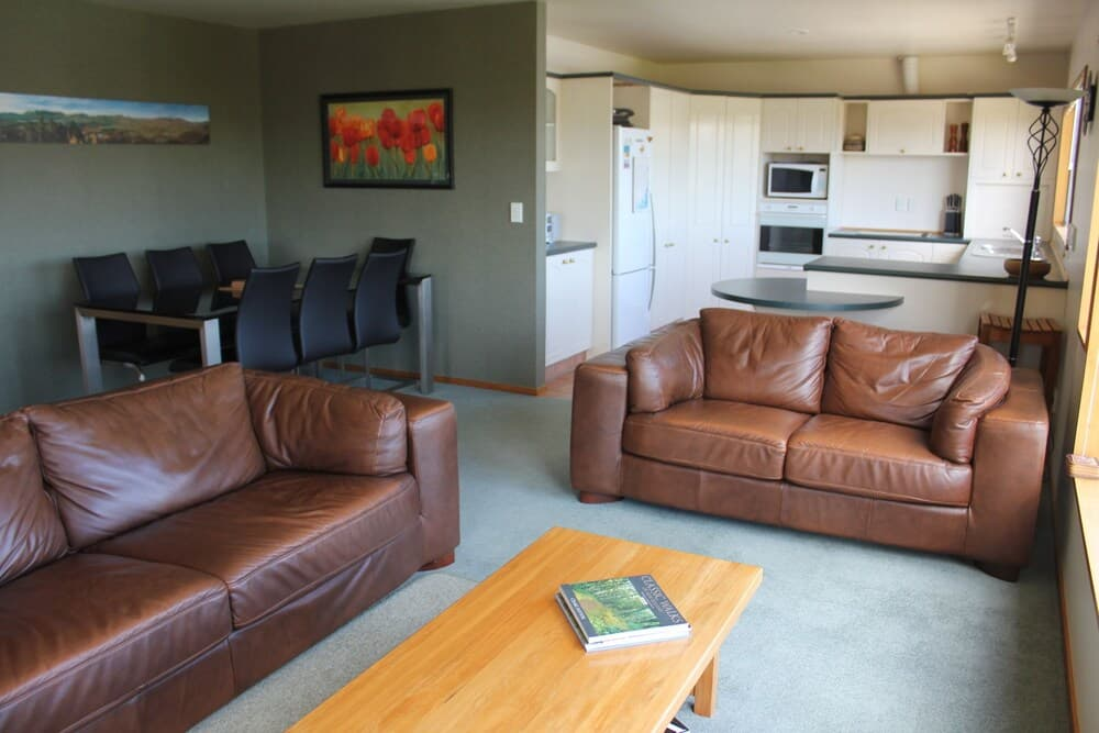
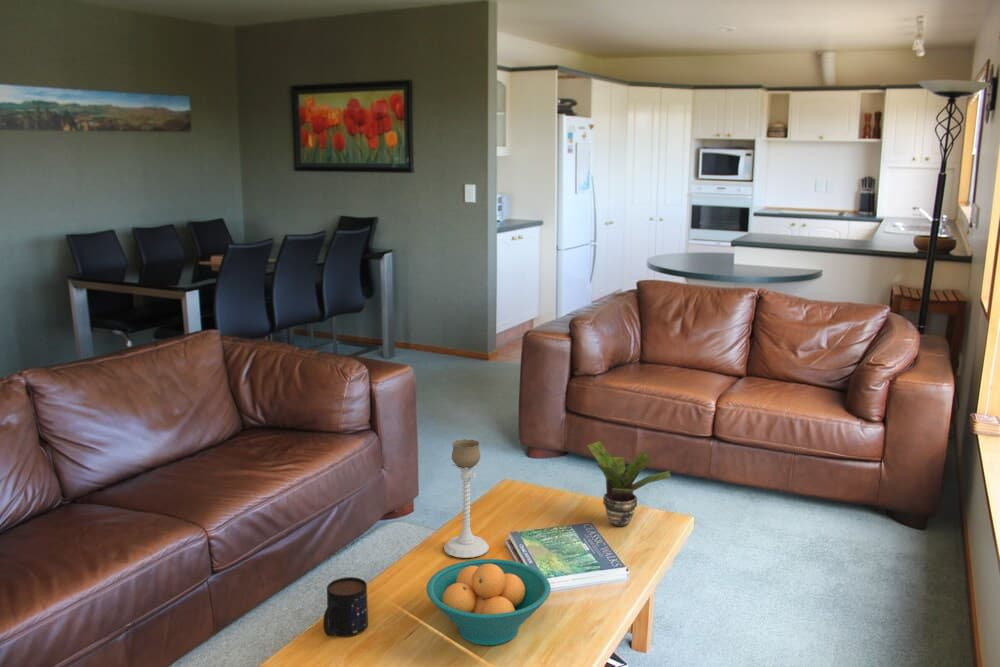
+ fruit bowl (488, 598)
+ potted plant (619, 487)
+ mug (341, 610)
+ candle holder (466, 496)
